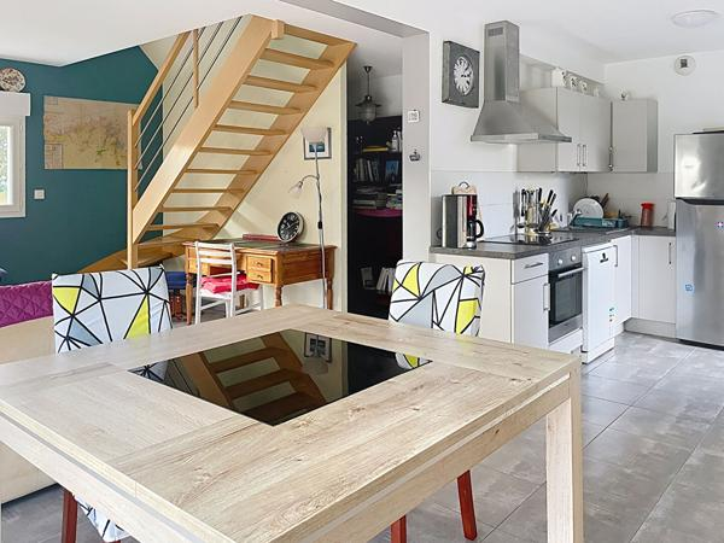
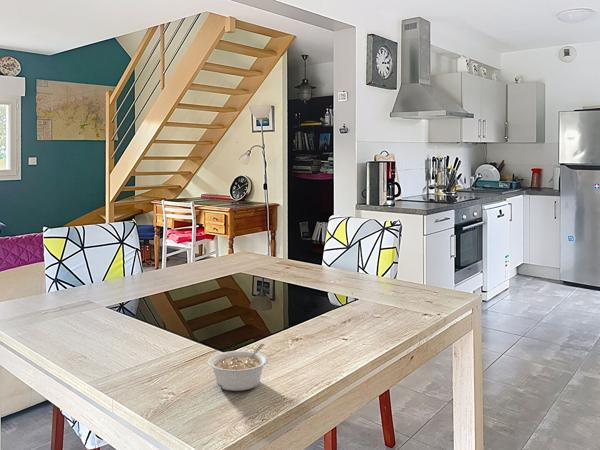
+ legume (238, 368)
